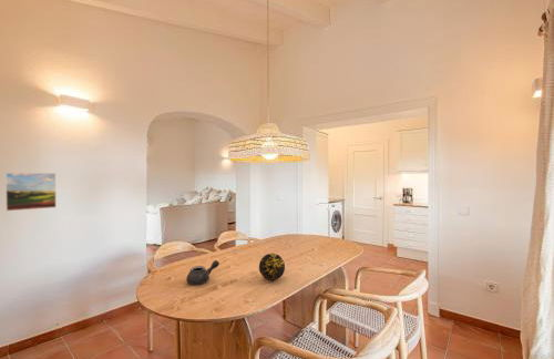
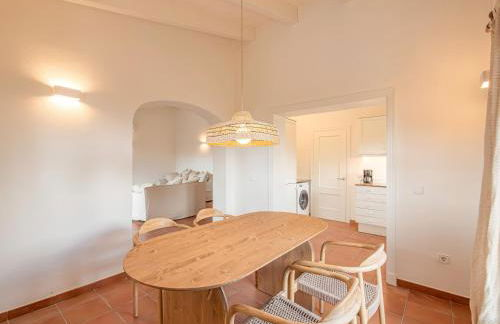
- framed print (31, 191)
- decorative orb (271, 266)
- teapot (204, 271)
